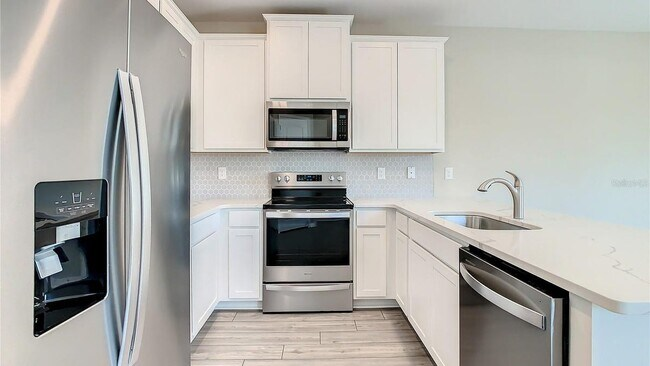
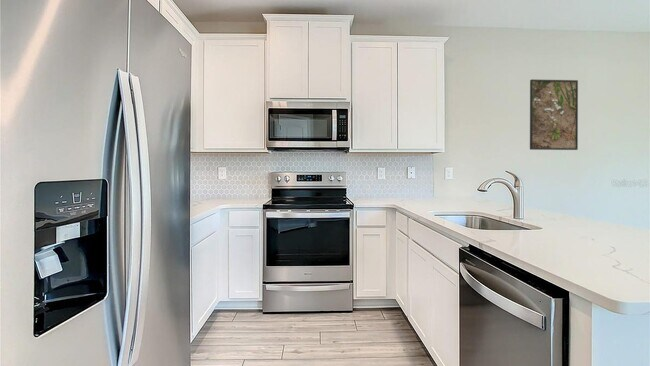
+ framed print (553, 114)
